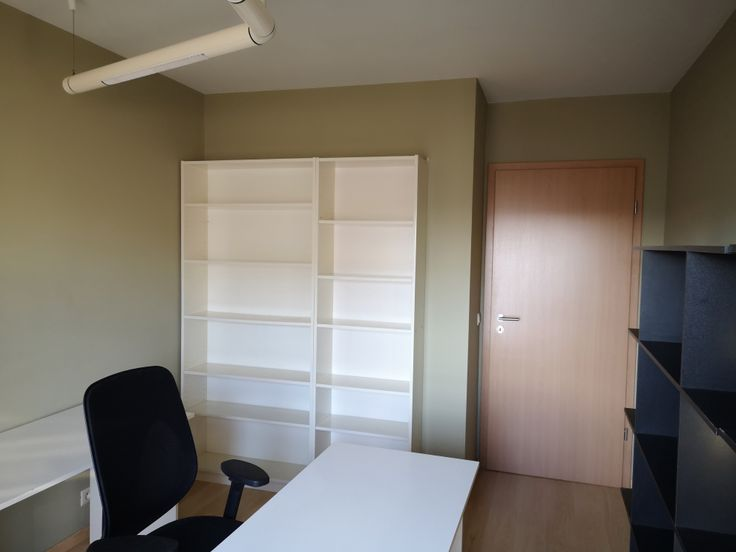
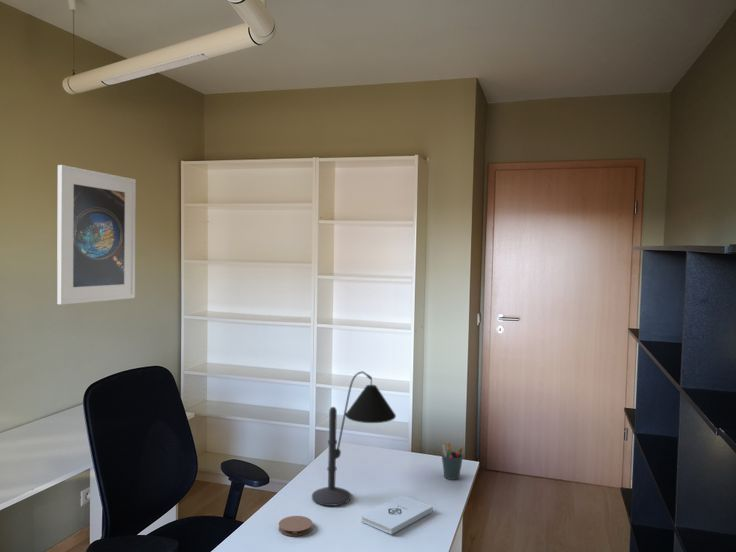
+ notepad (396, 513)
+ desk lamp (356, 421)
+ coaster (295, 525)
+ pen holder (451, 460)
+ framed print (99, 237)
